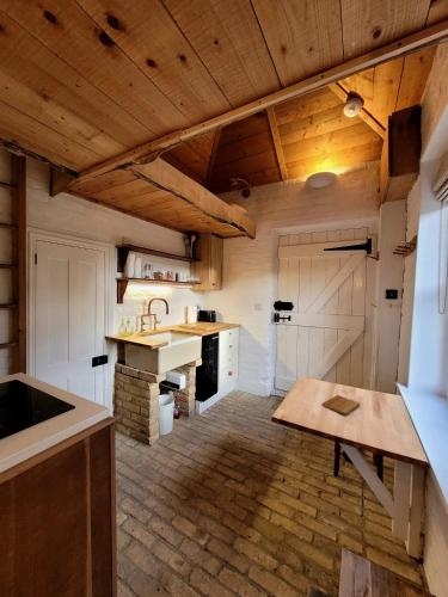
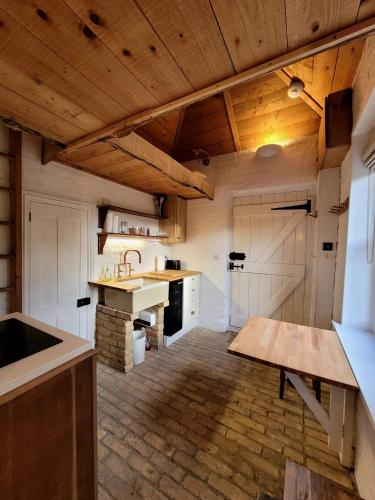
- cutting board (340, 404)
